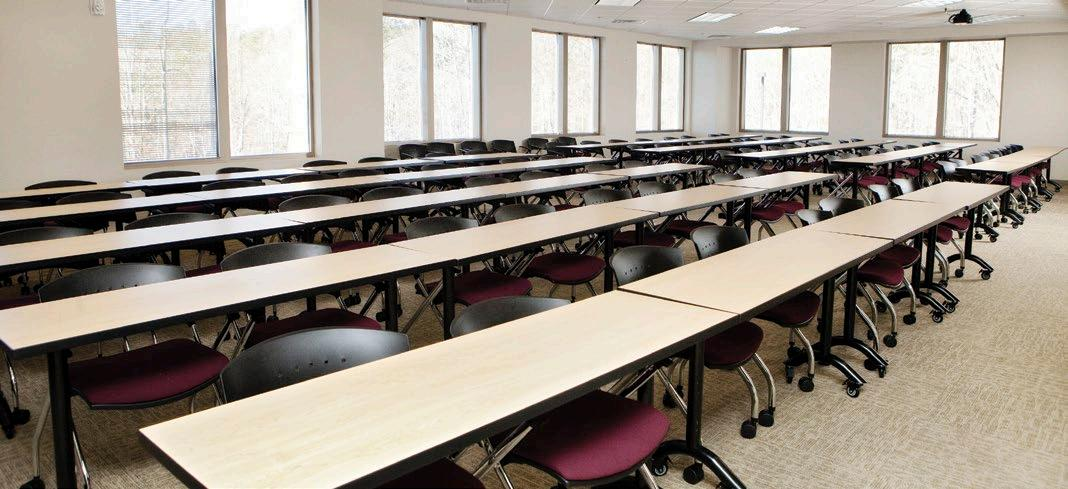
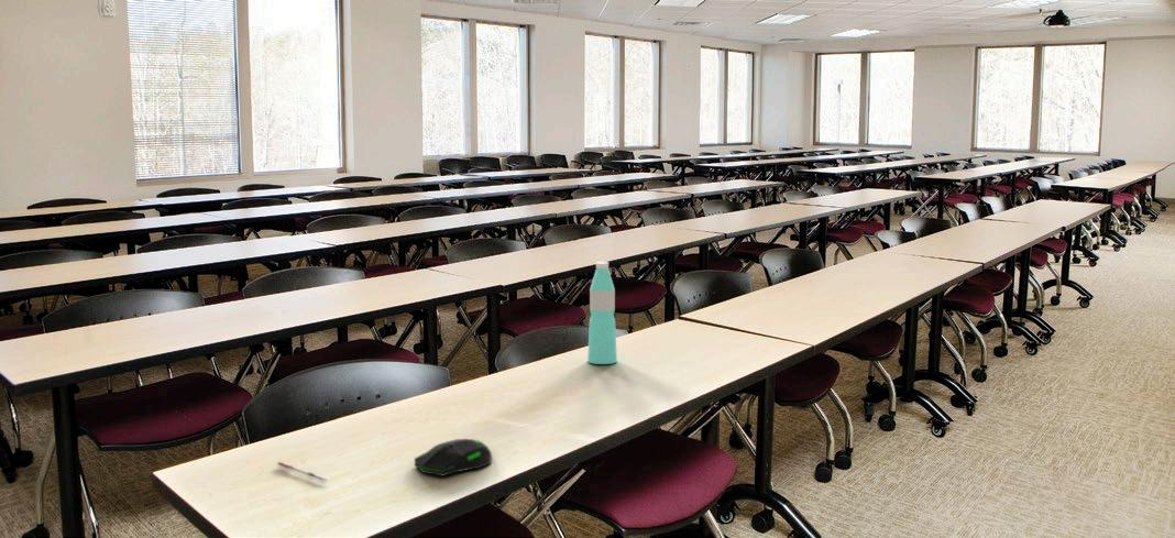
+ pen (301, 471)
+ water bottle (602, 311)
+ computer mouse (458, 452)
